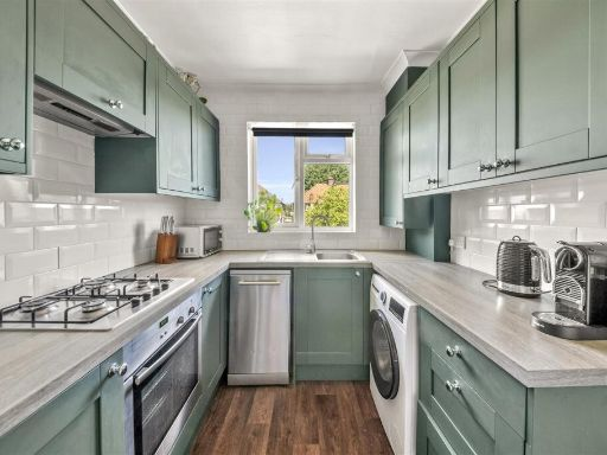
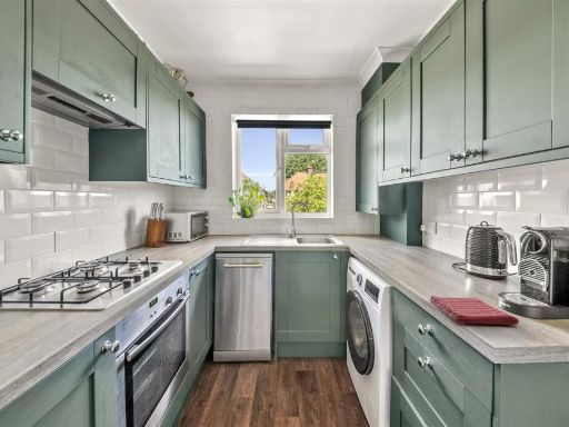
+ dish towel (469, 308)
